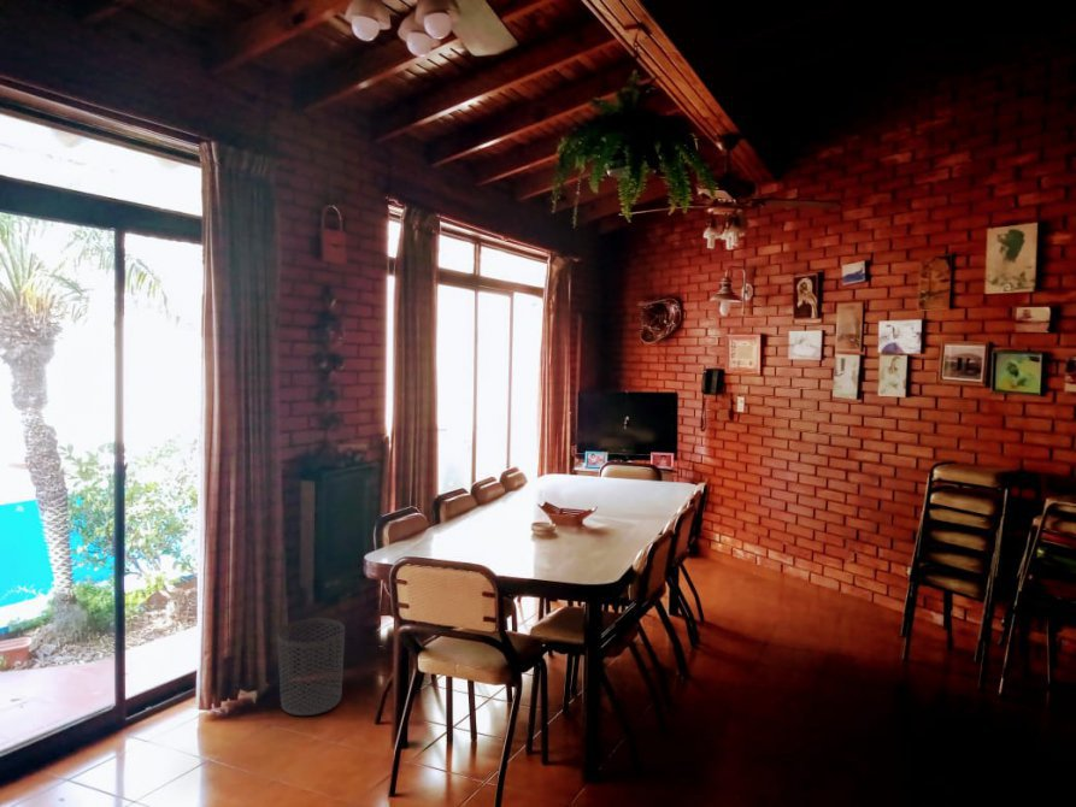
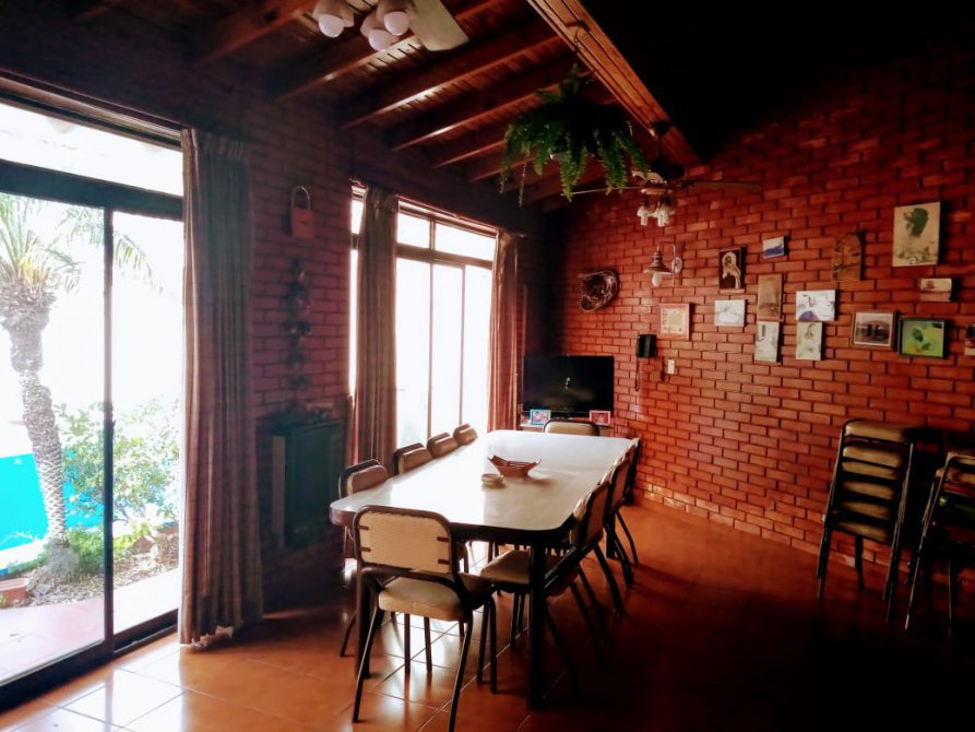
- waste bin (311, 666)
